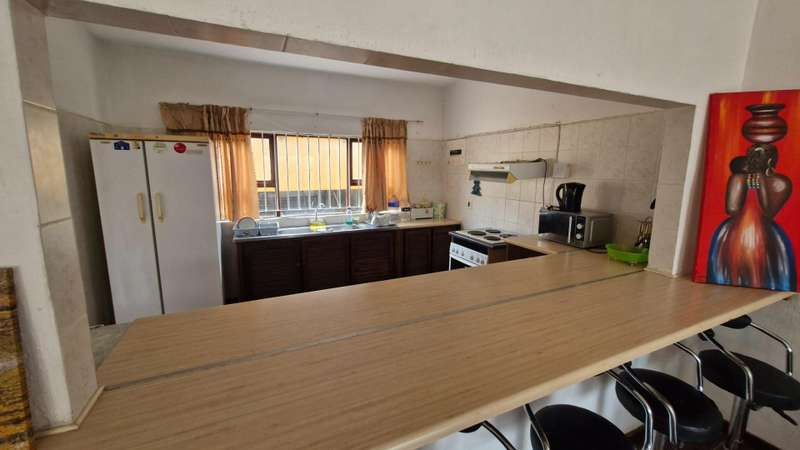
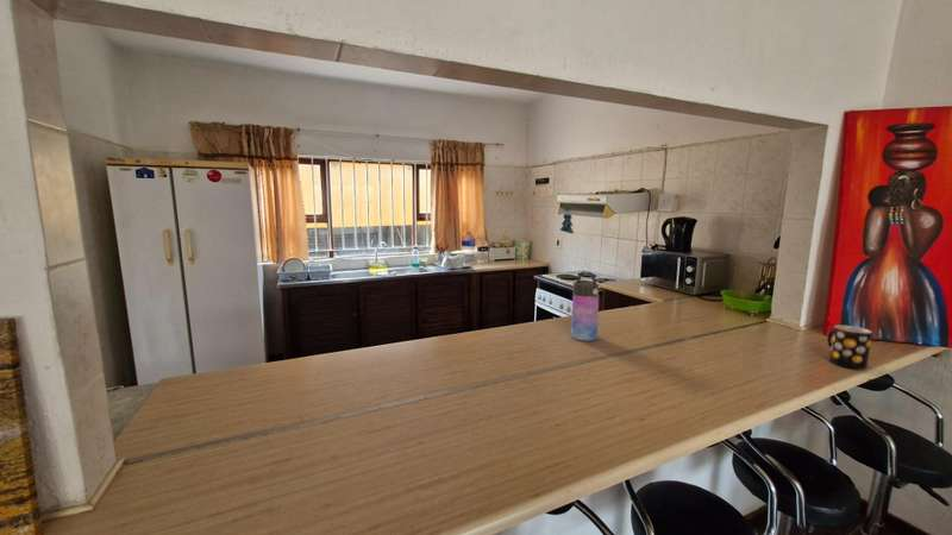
+ mug (844, 345)
+ water bottle (584, 304)
